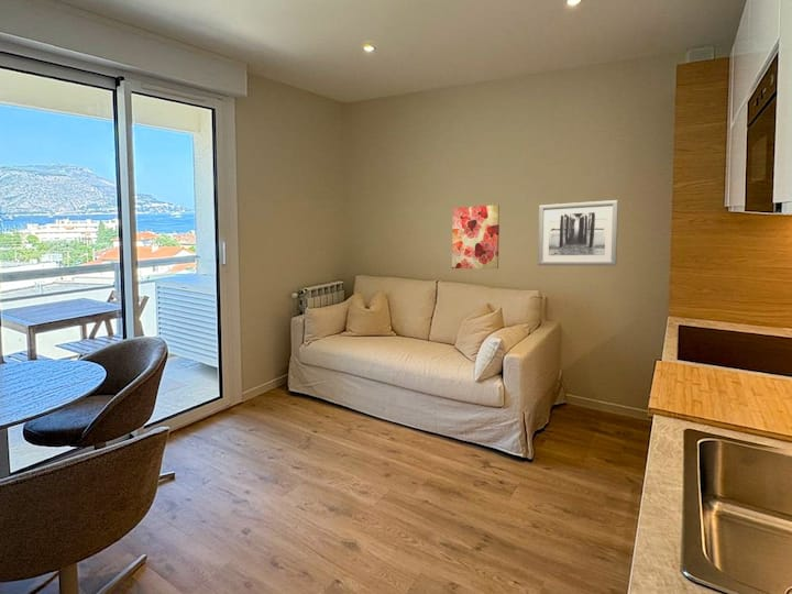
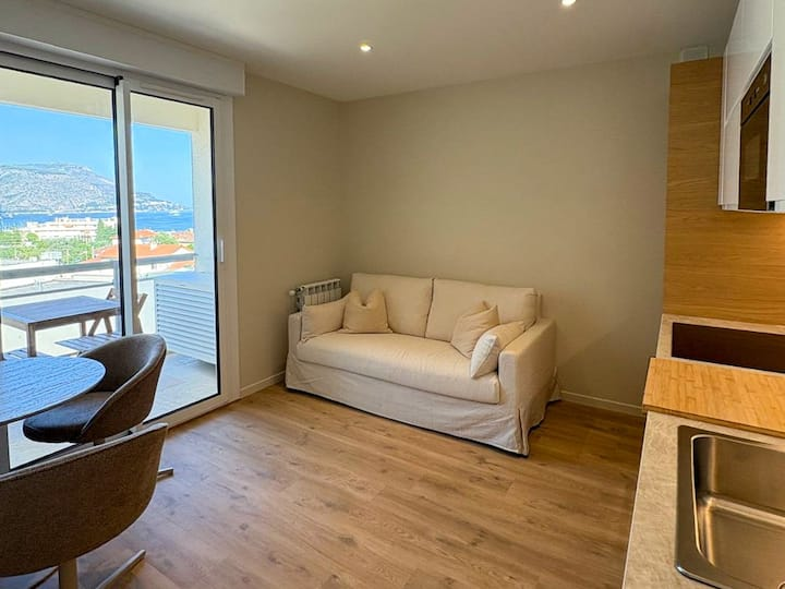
- wall art (474, 238)
- wall art (575, 234)
